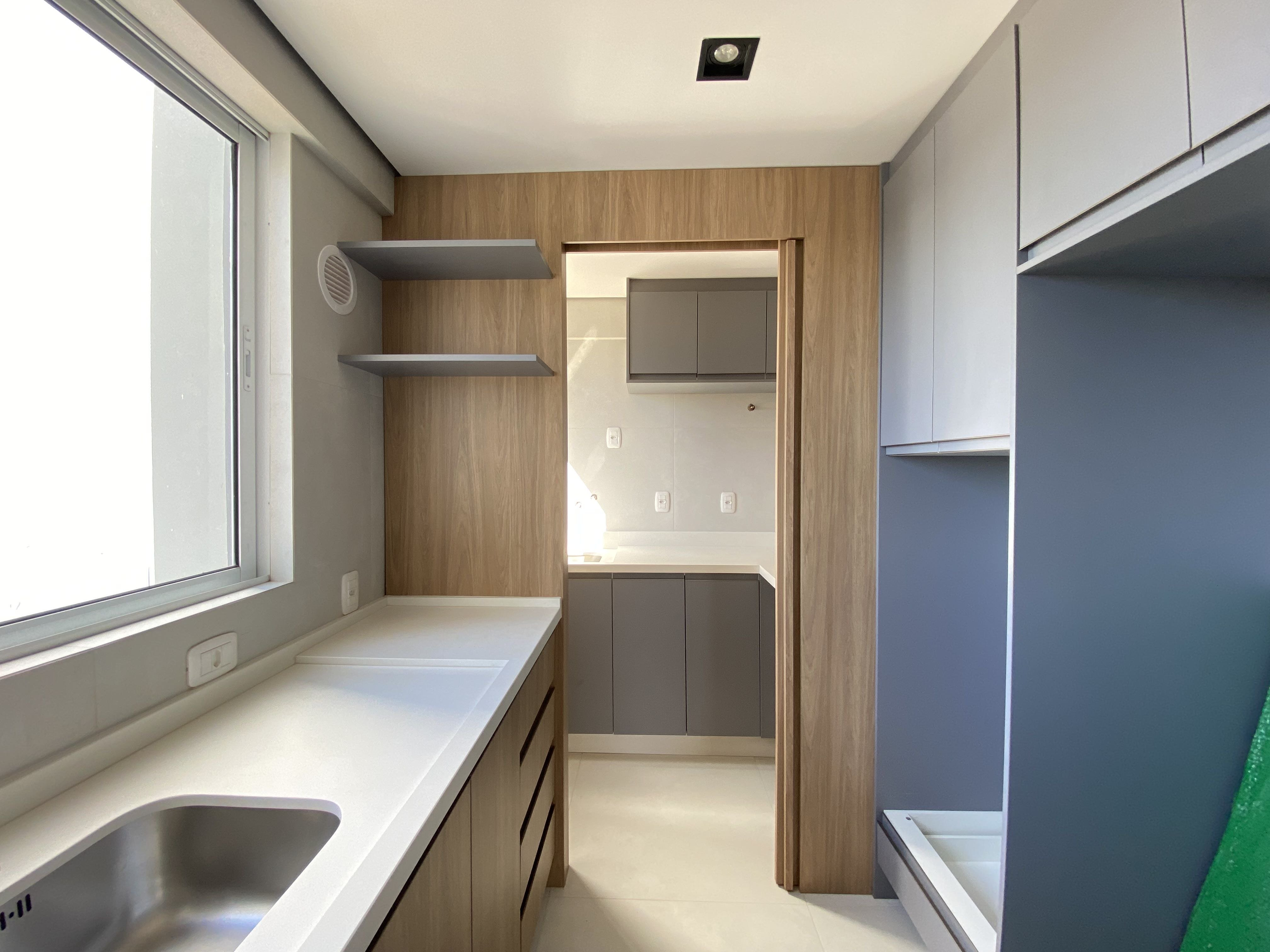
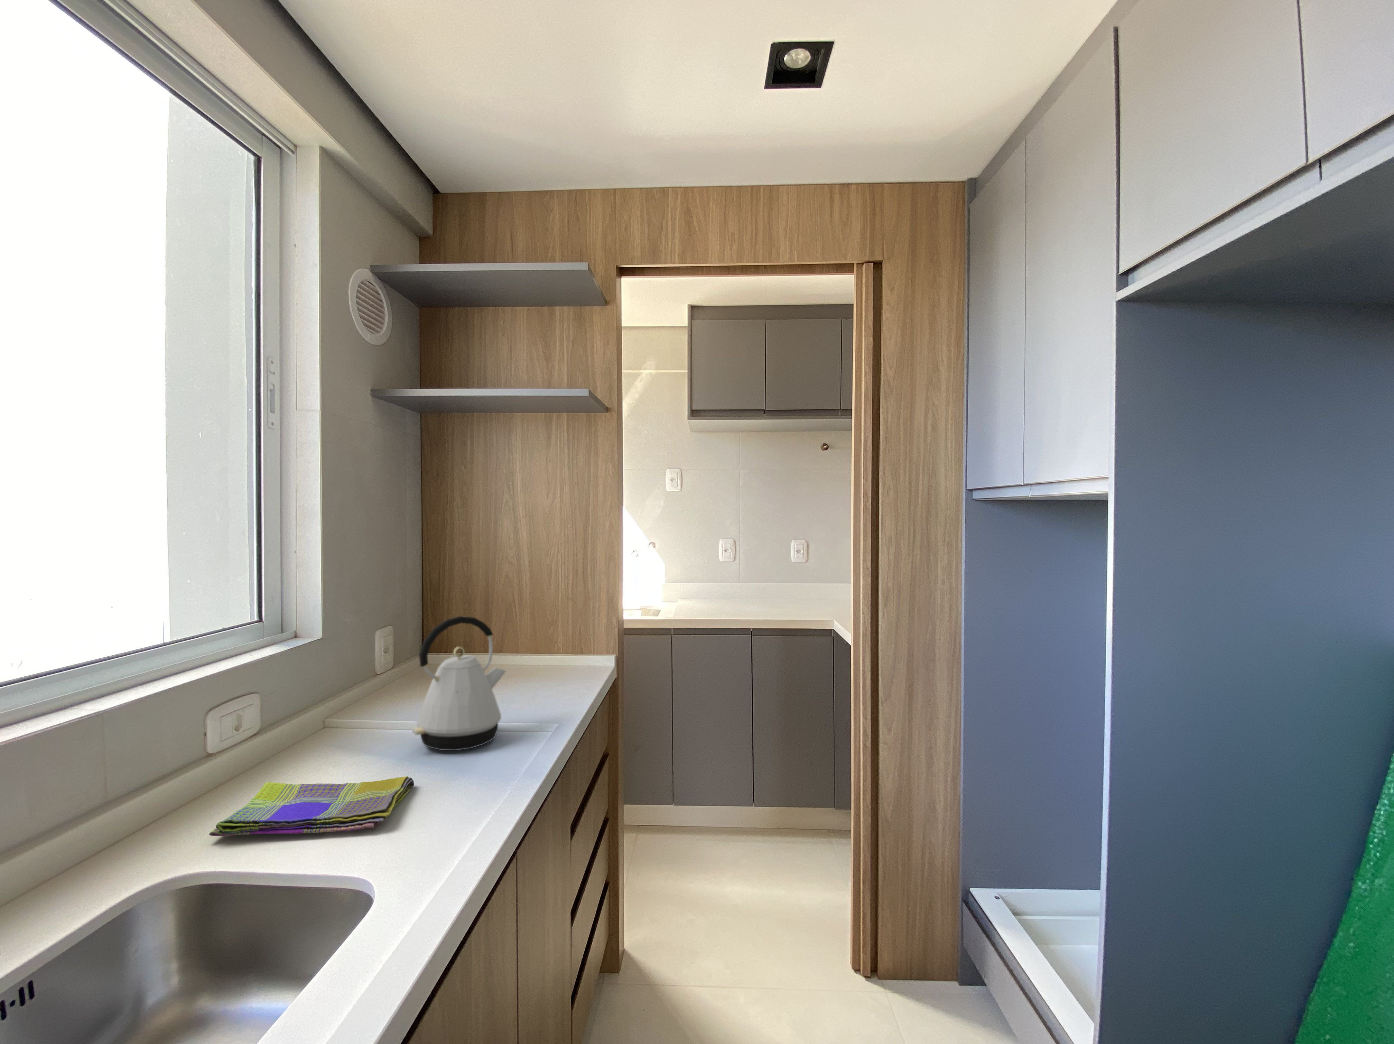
+ dish towel (323, 803)
+ kettle (462, 679)
